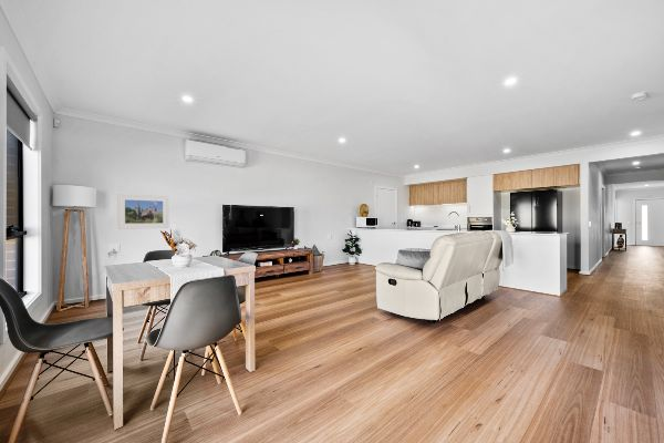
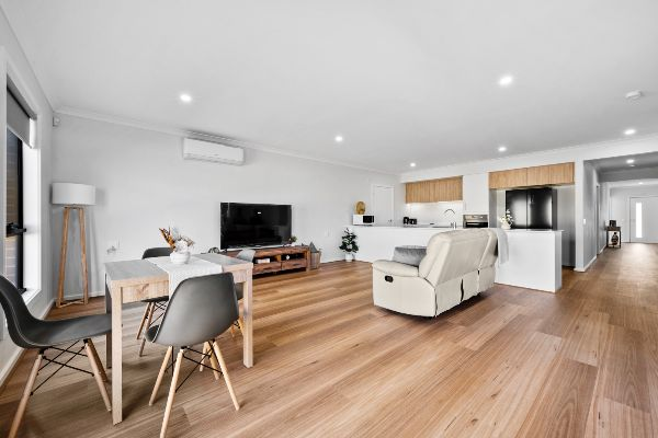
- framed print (144, 212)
